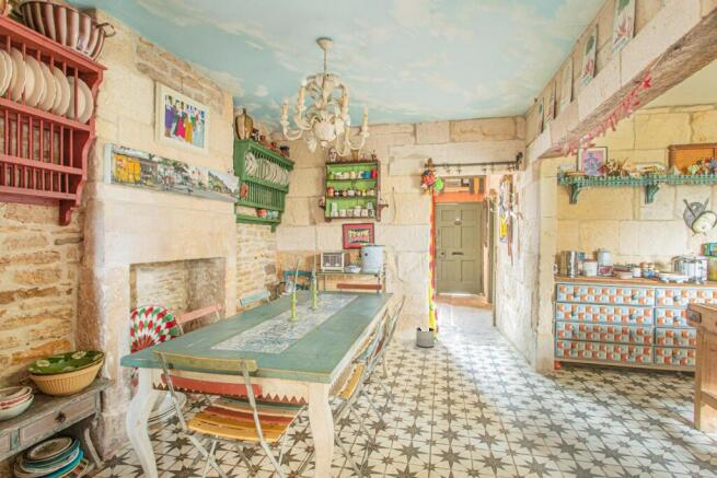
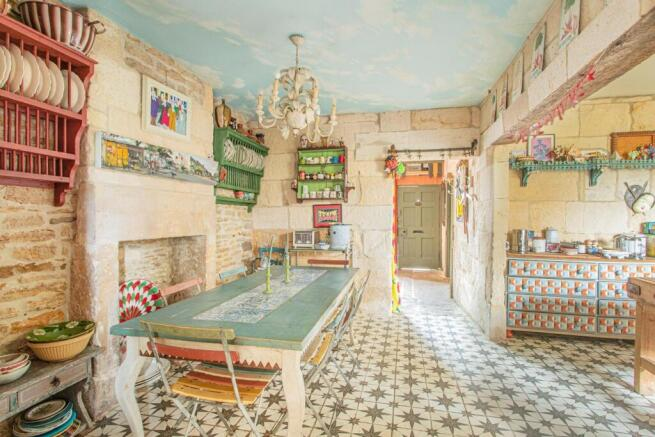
- planter (425, 337)
